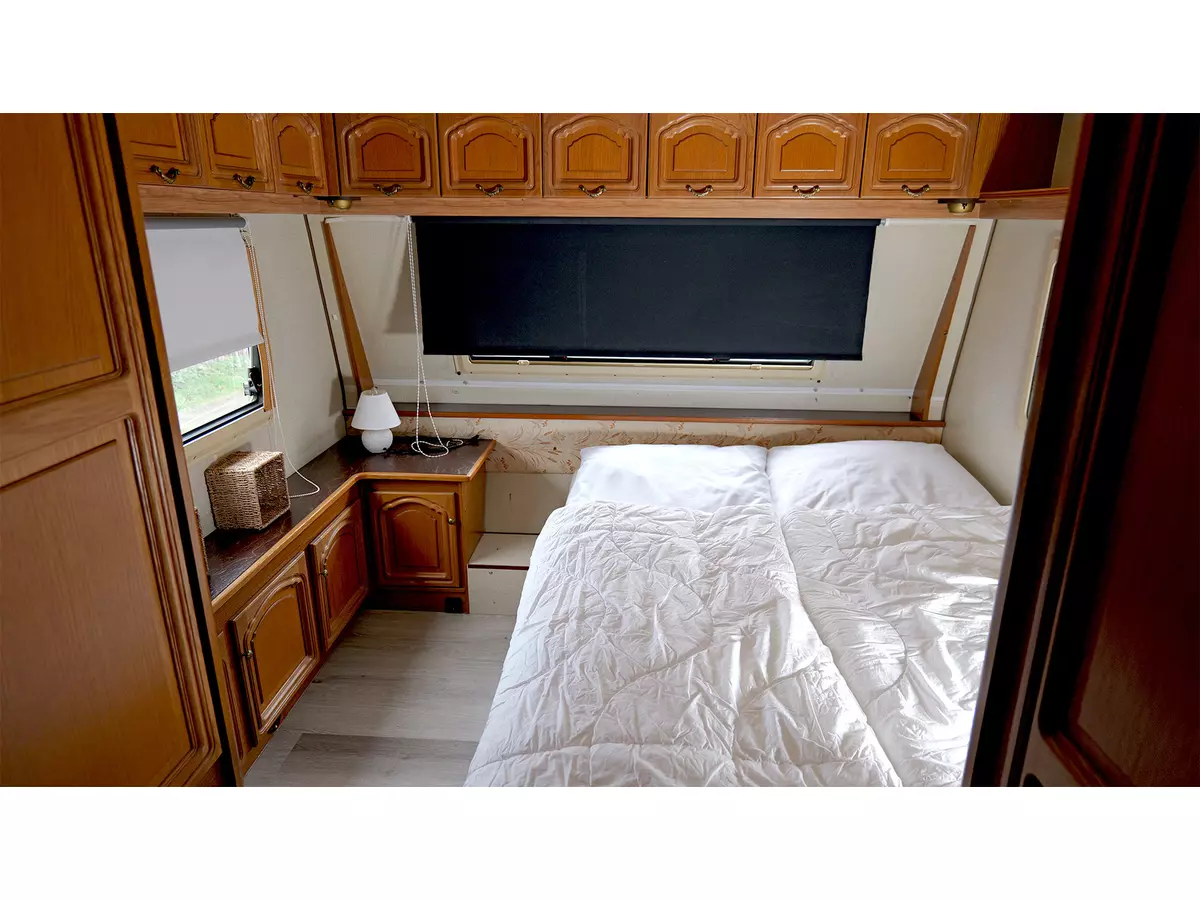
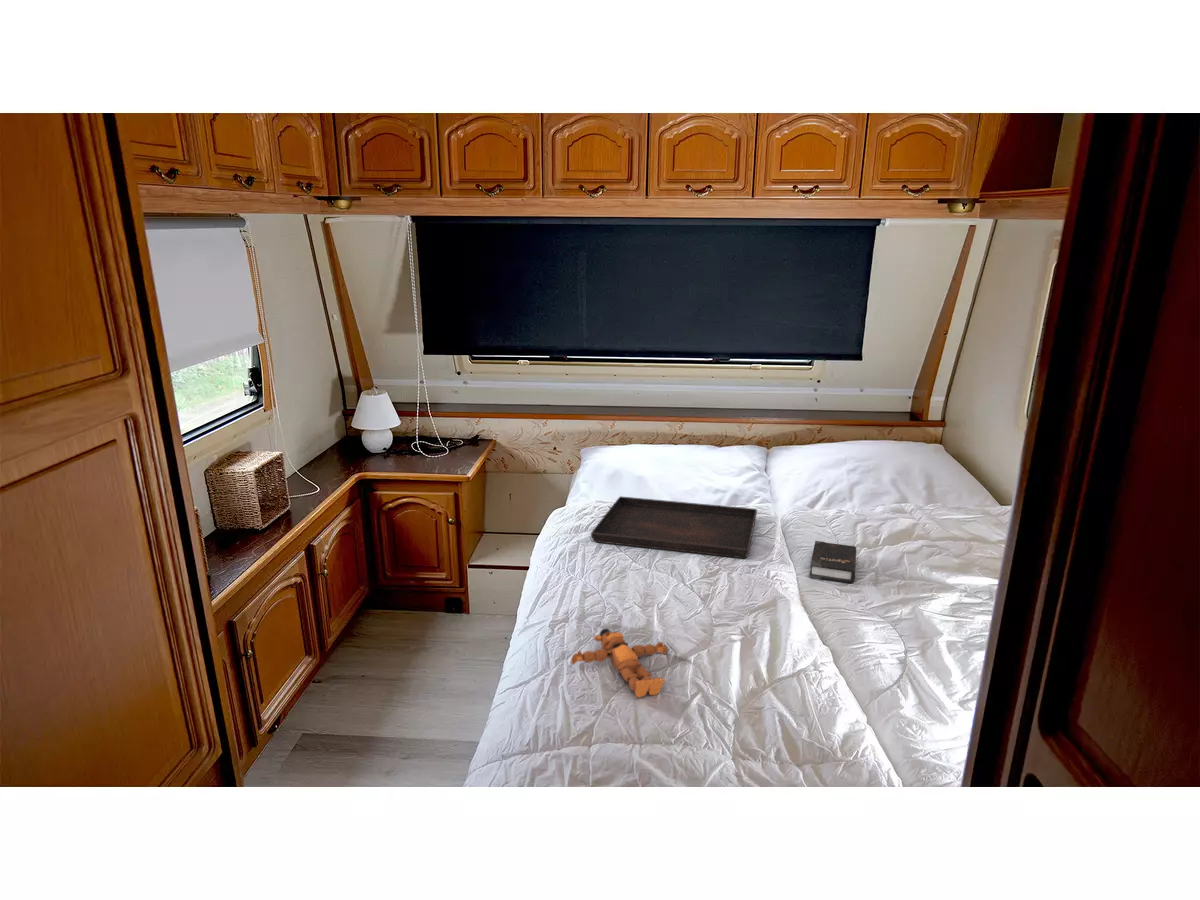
+ serving tray (677, 524)
+ hardback book (833, 561)
+ teddy bear (625, 657)
